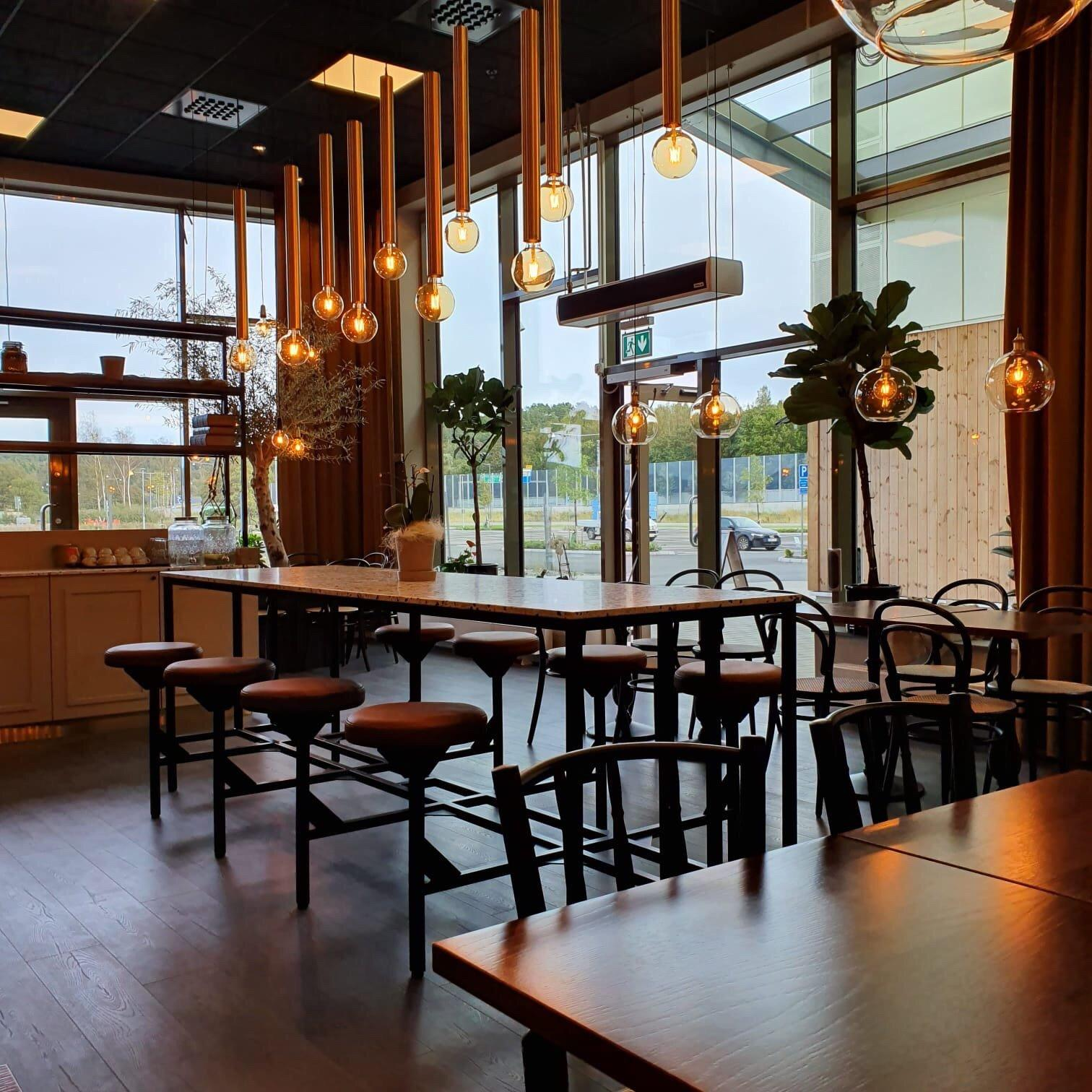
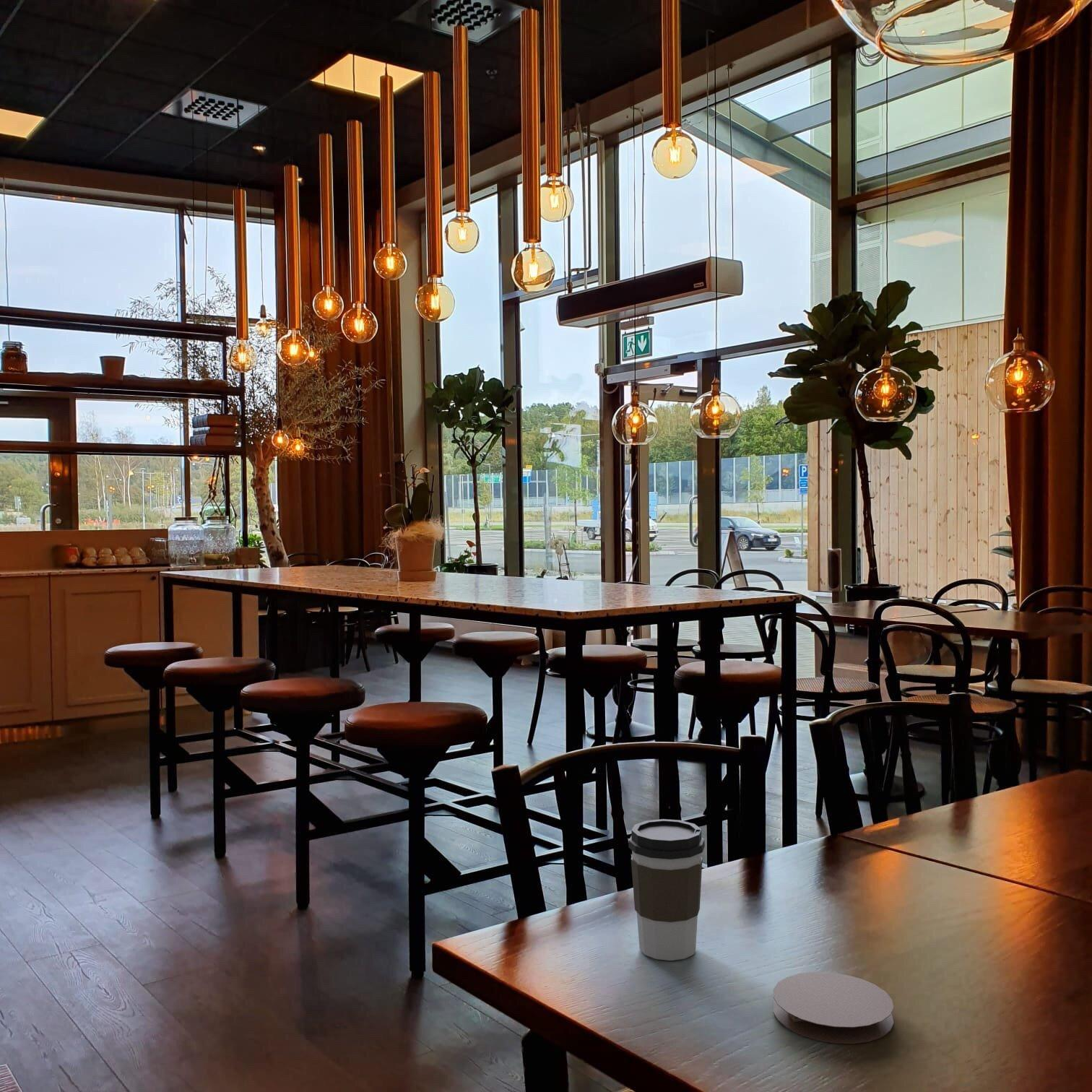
+ coaster (832, 1005)
+ coffee cup (667, 889)
